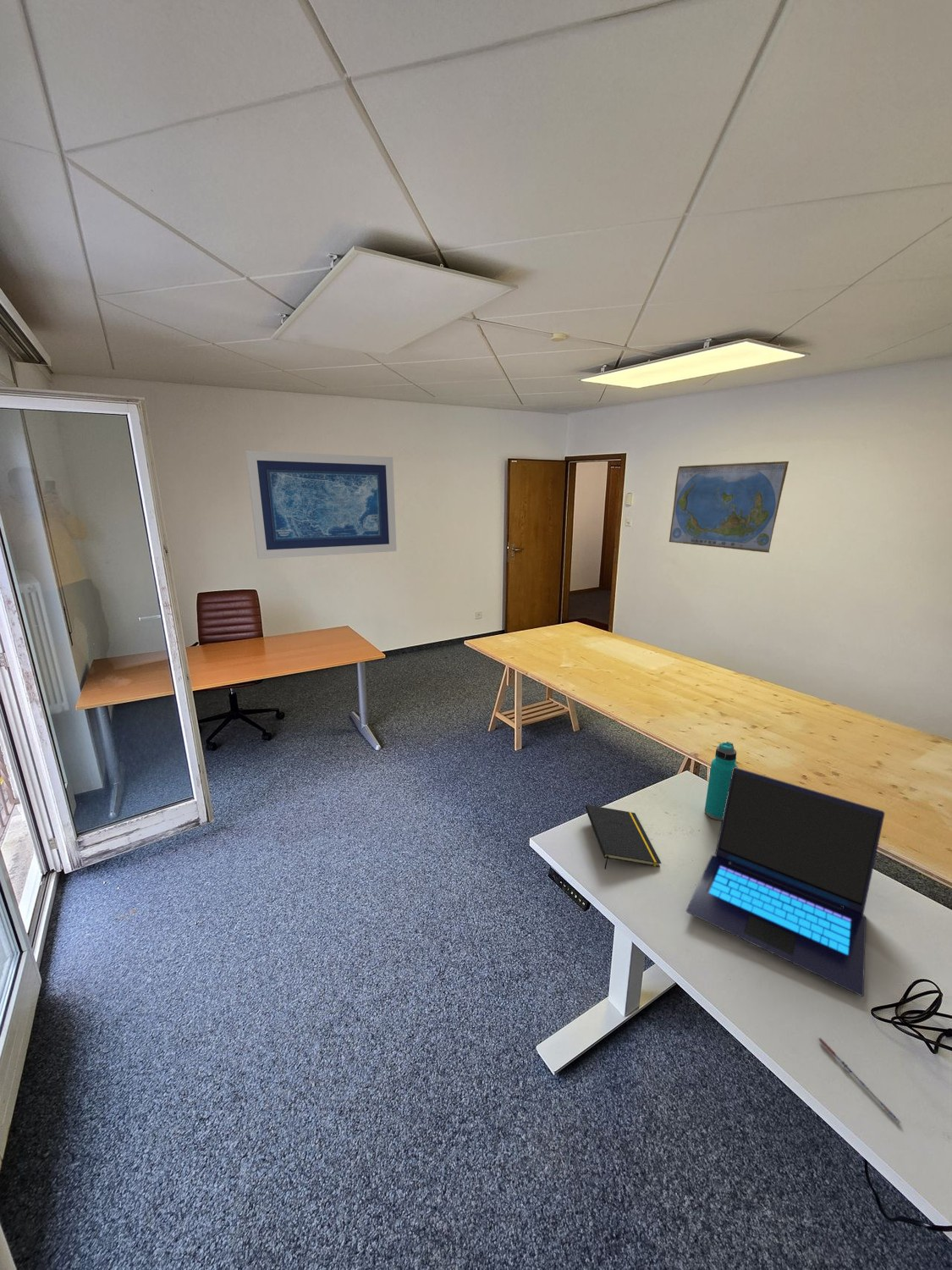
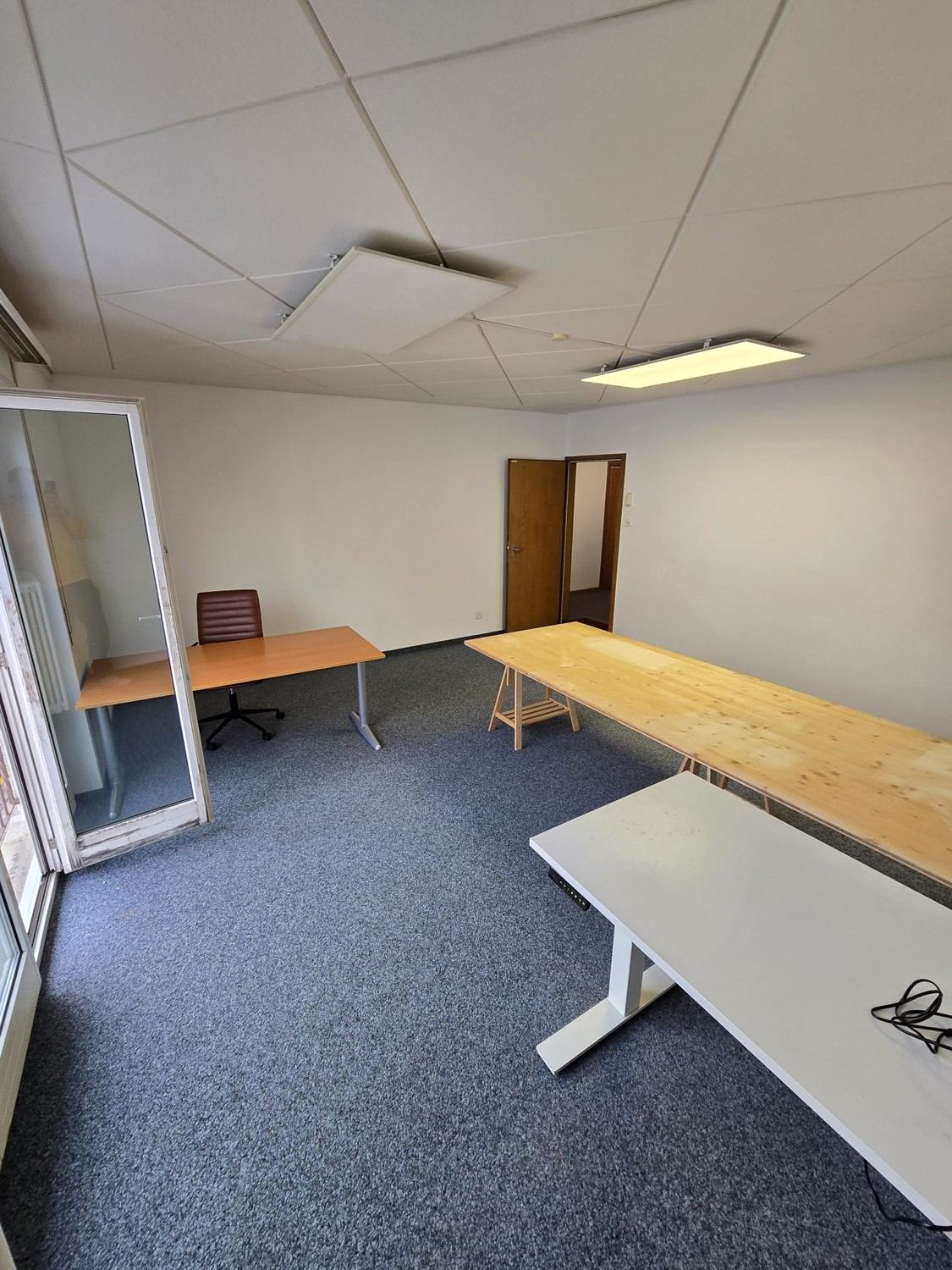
- pen (856, 1077)
- wall art (327, 505)
- world map (721, 506)
- water bottle (722, 779)
- laptop (785, 863)
- notepad (620, 833)
